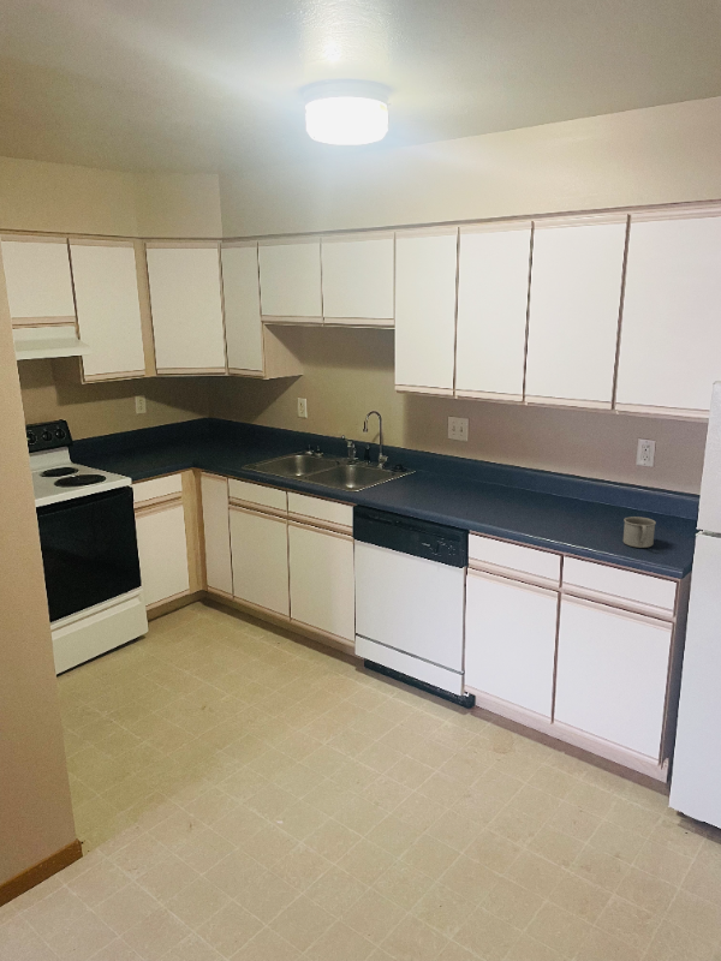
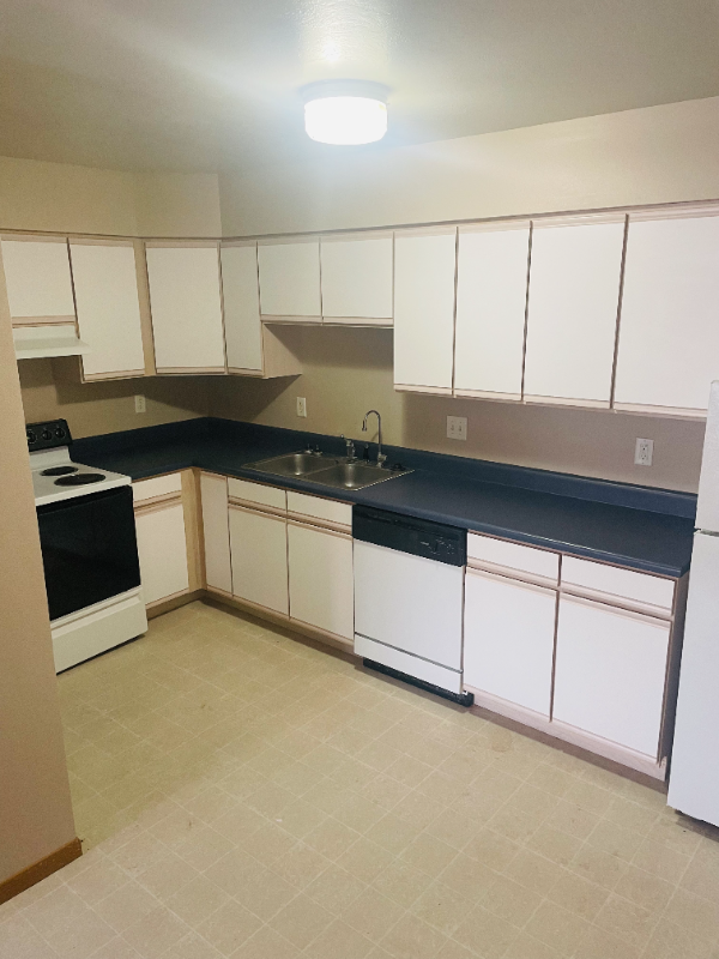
- mug (639, 532)
